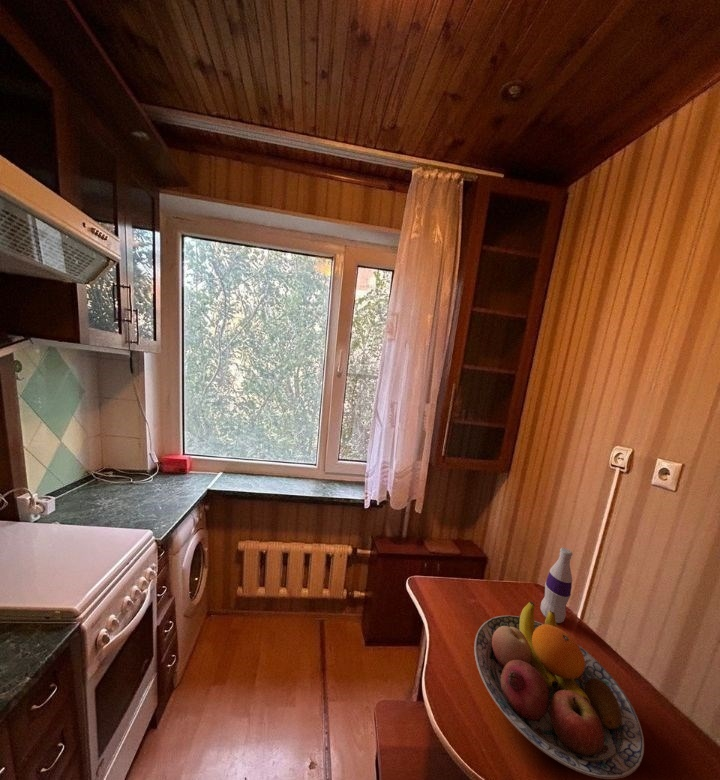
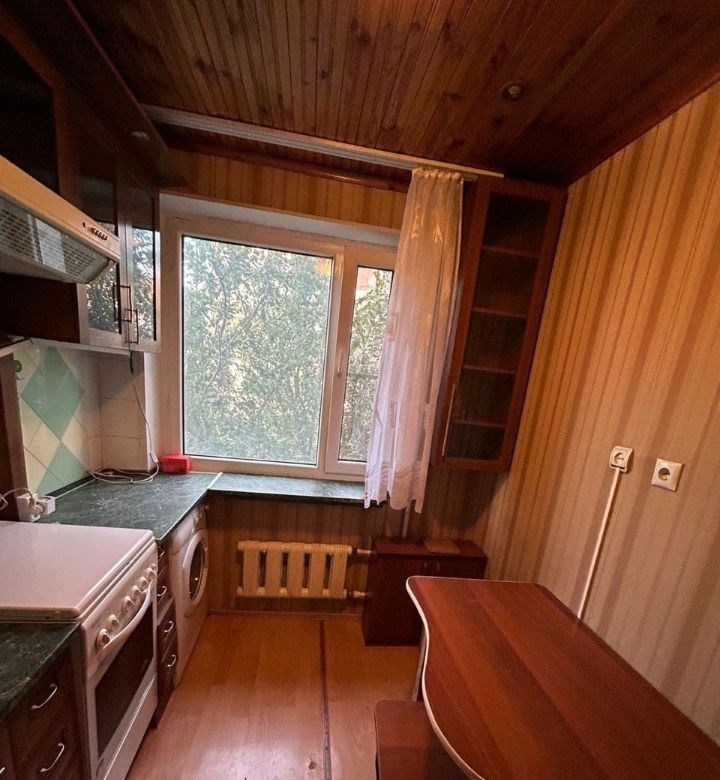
- fruit bowl (550, 673)
- bottle (559, 583)
